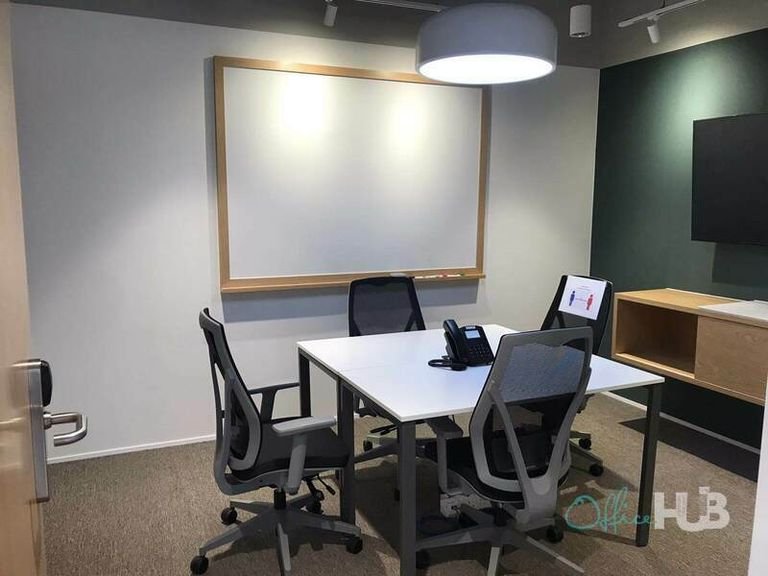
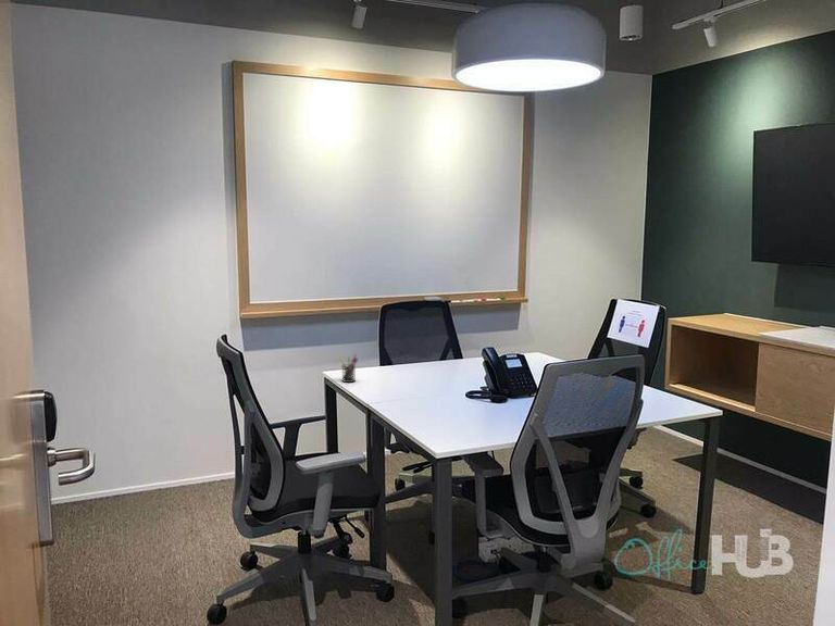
+ pen holder (349, 366)
